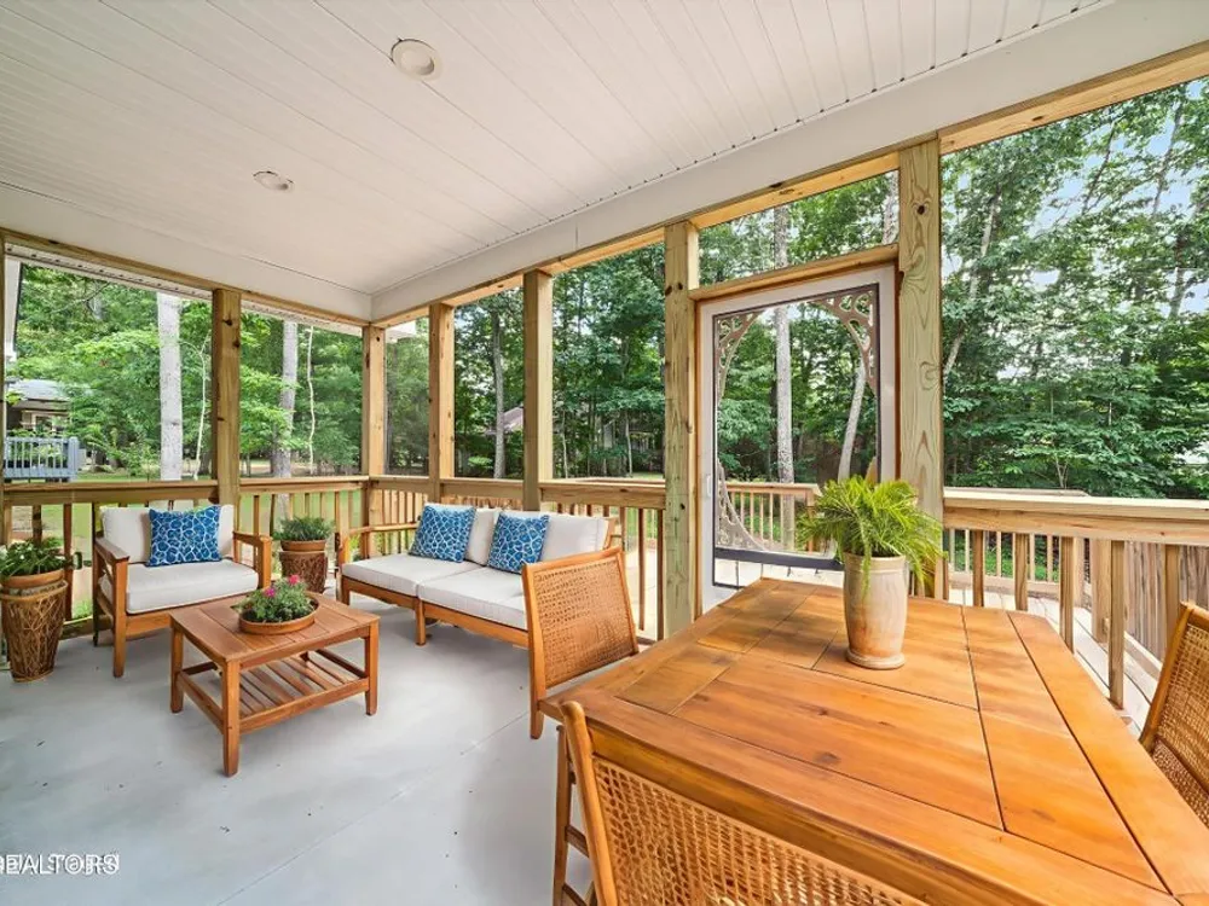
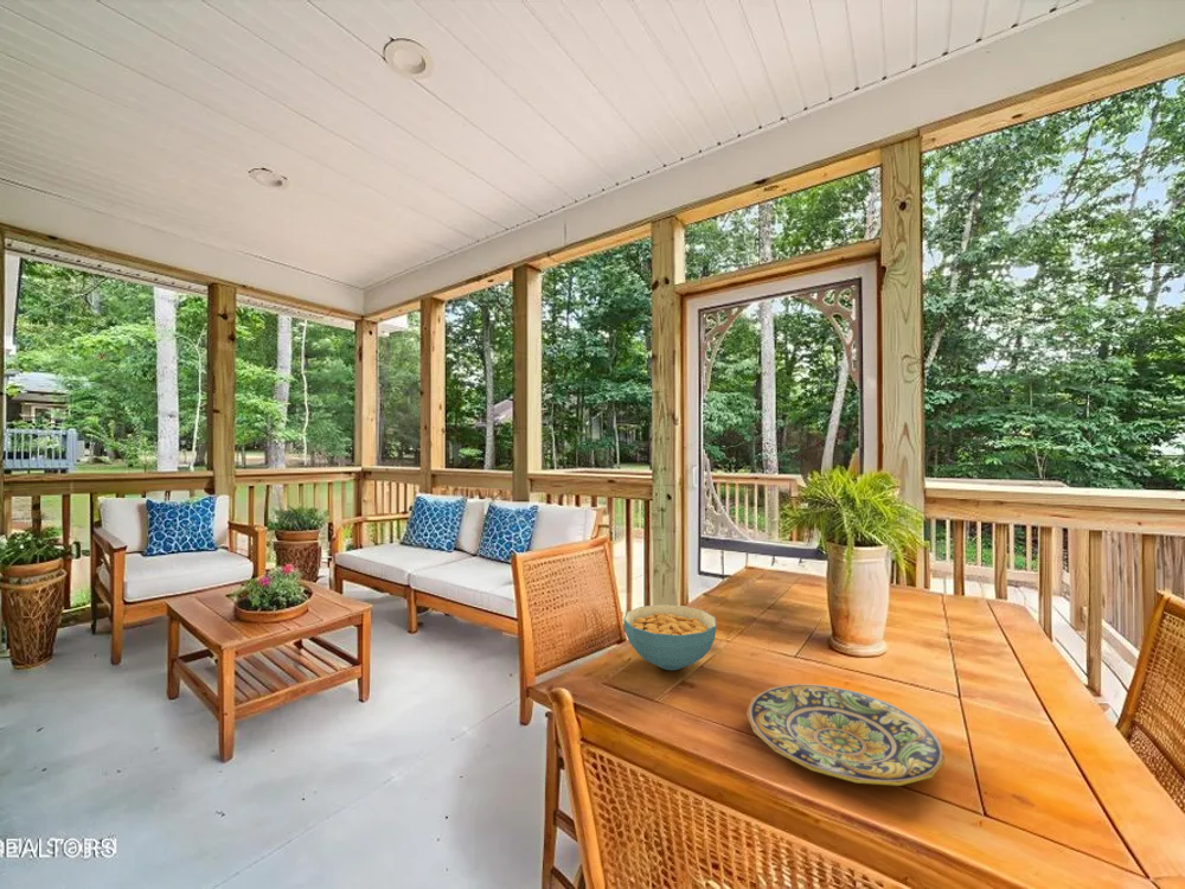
+ cereal bowl (670, 641)
+ plate (838, 734)
